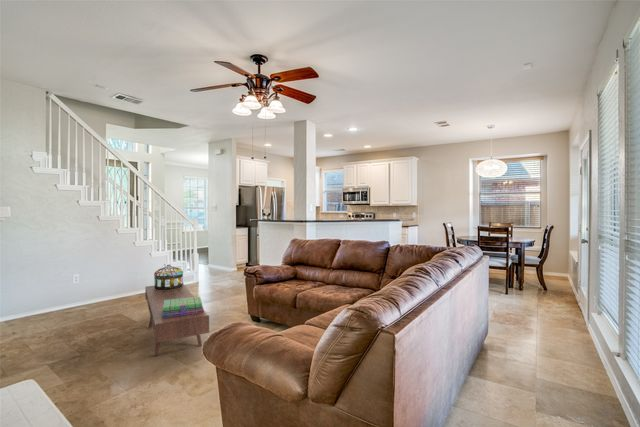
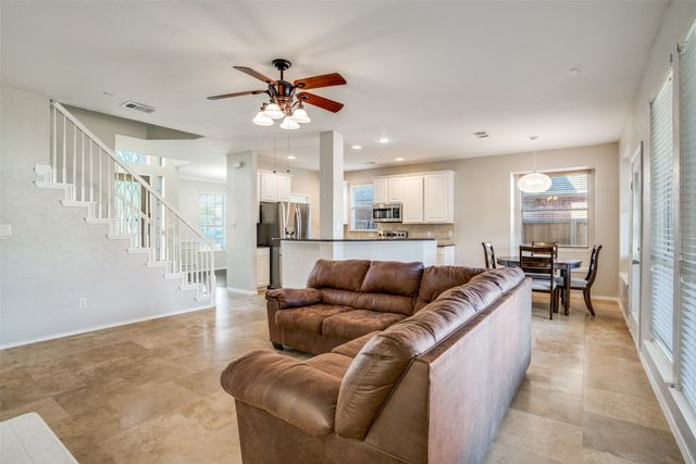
- stack of books (182, 306)
- decorative box (168, 275)
- coffee table (172, 317)
